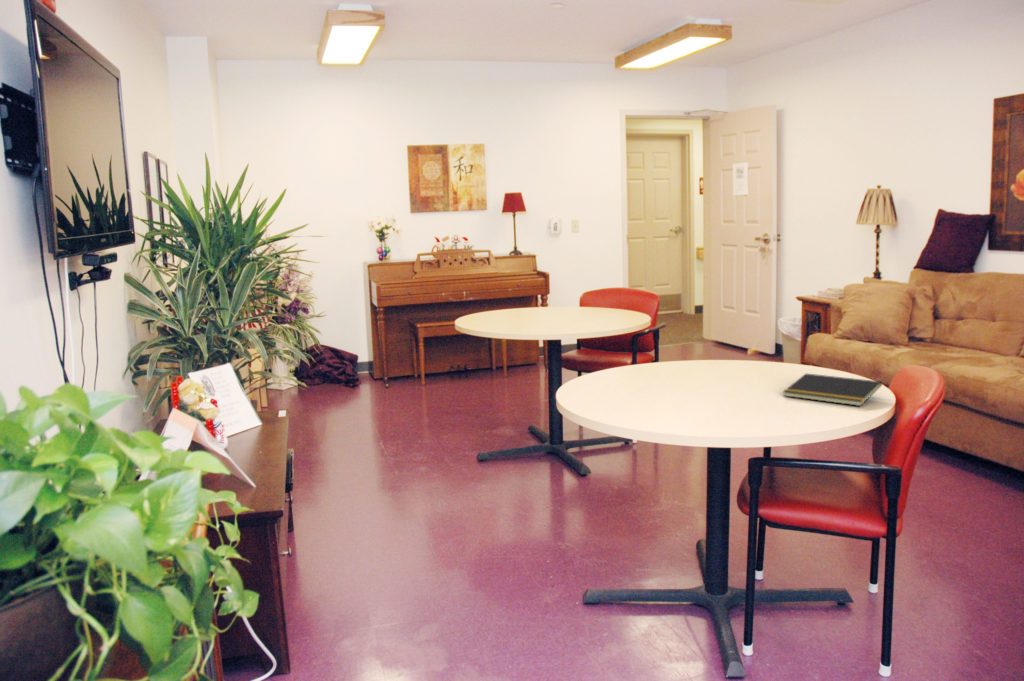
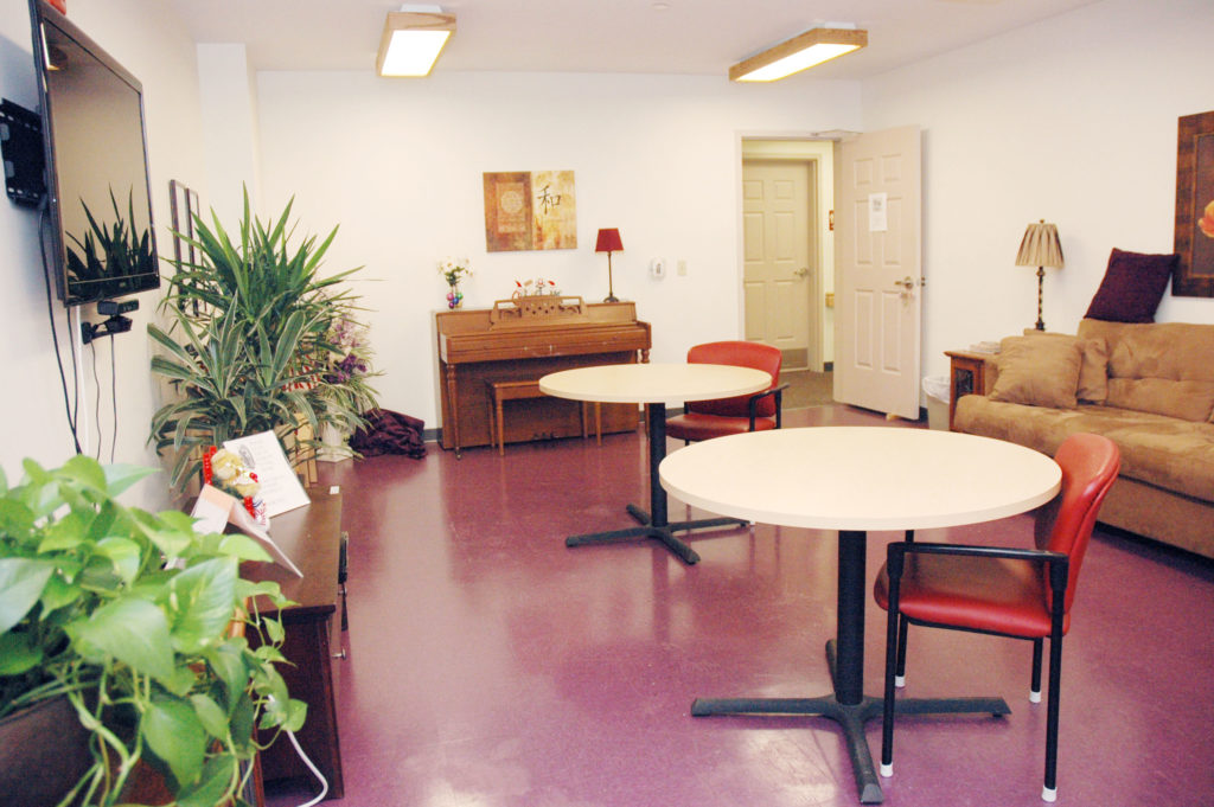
- notepad (831, 388)
